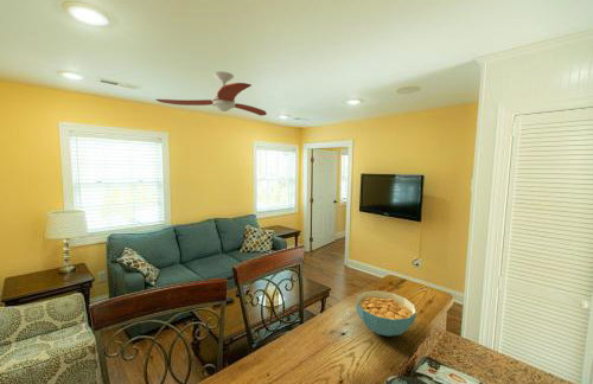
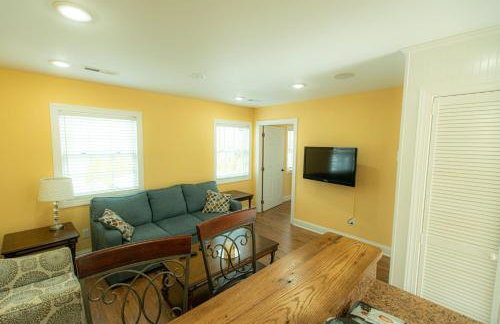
- cereal bowl (384, 316)
- ceiling fan (218, 90)
